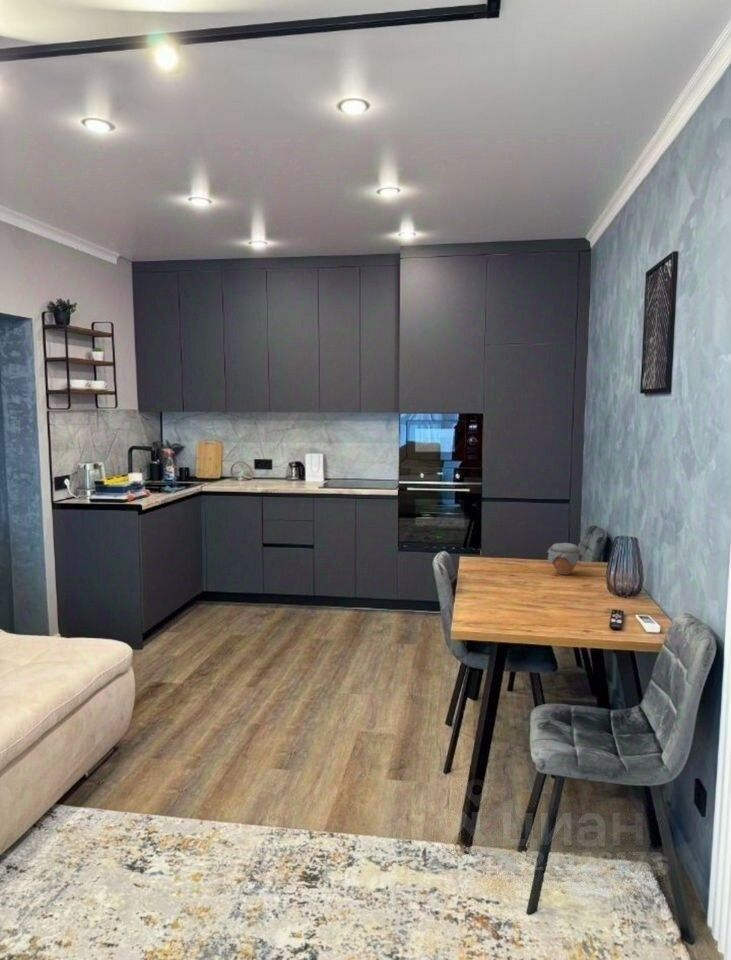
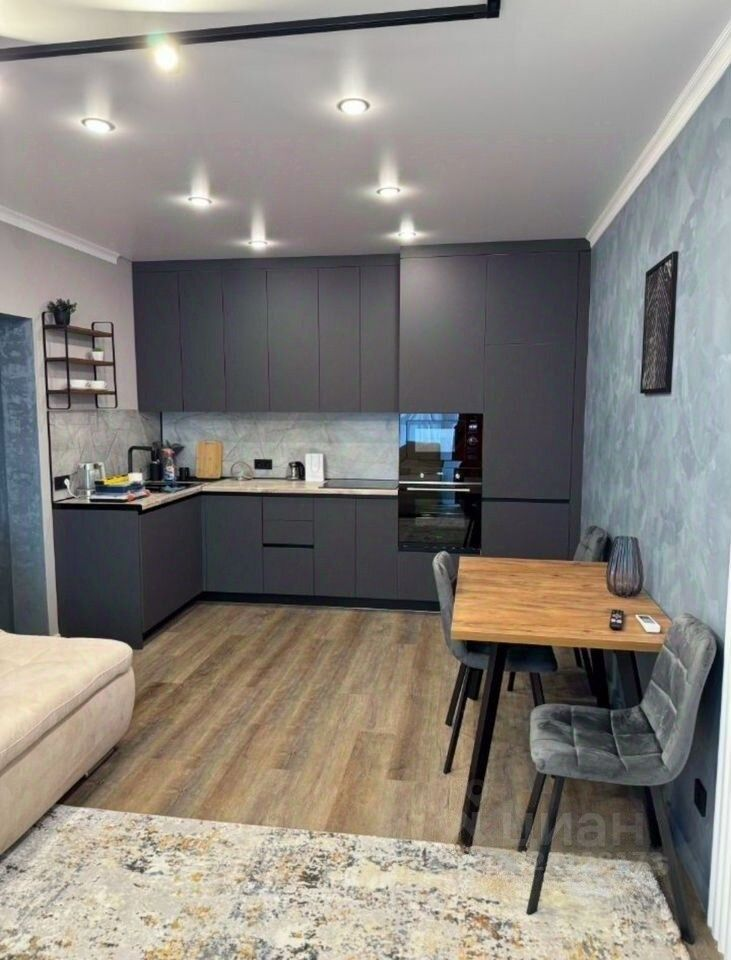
- jar (563, 558)
